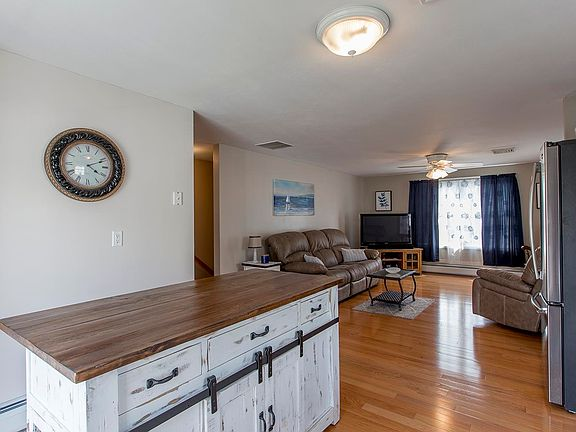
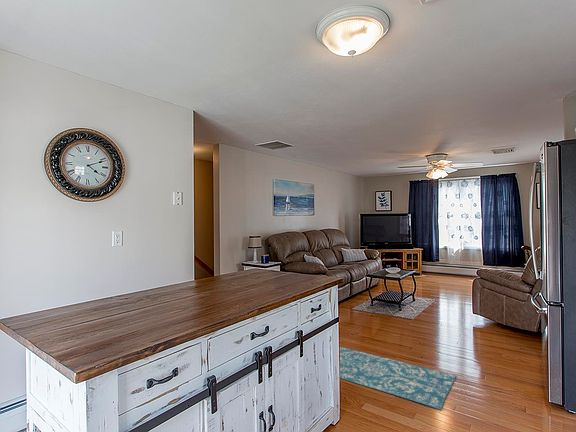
+ rug (373, 369)
